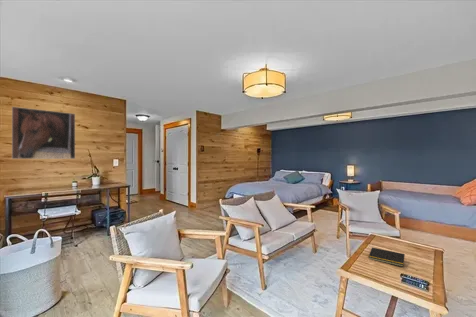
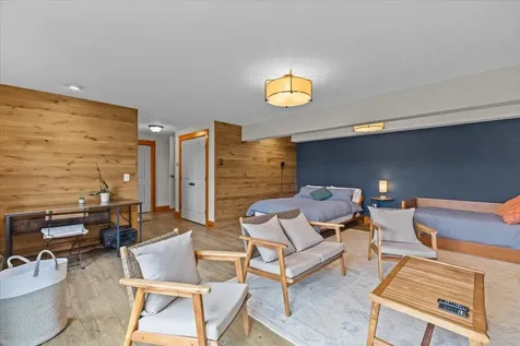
- notepad (386, 256)
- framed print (45, 134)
